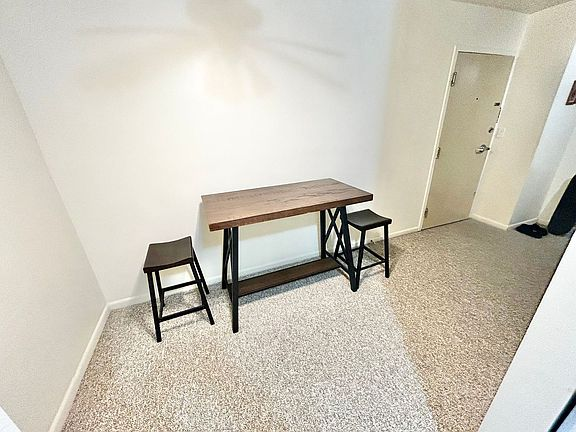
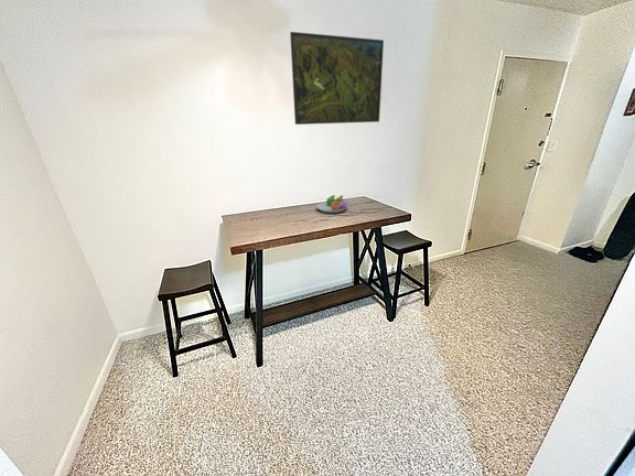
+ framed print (340, 82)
+ fruit bowl (332, 202)
